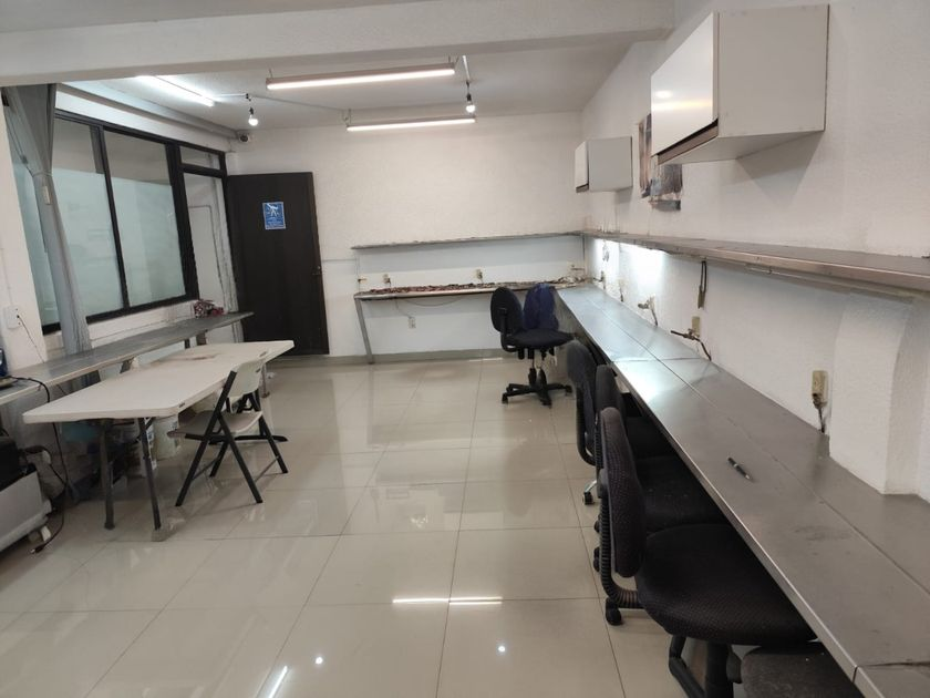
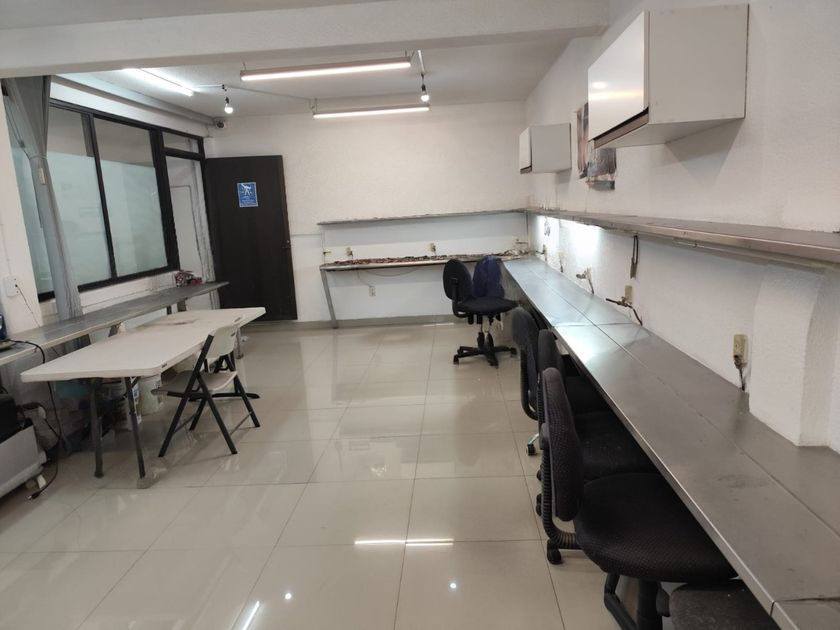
- pen (738, 468)
